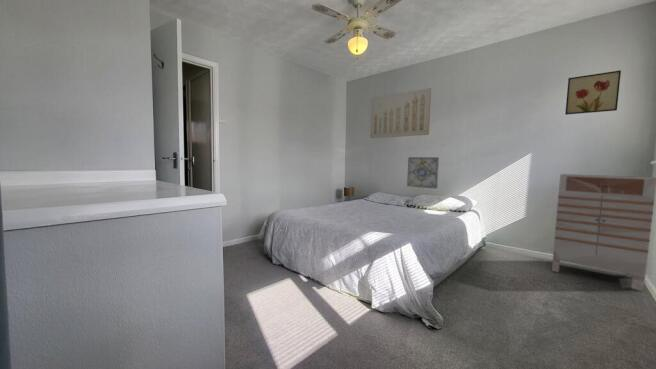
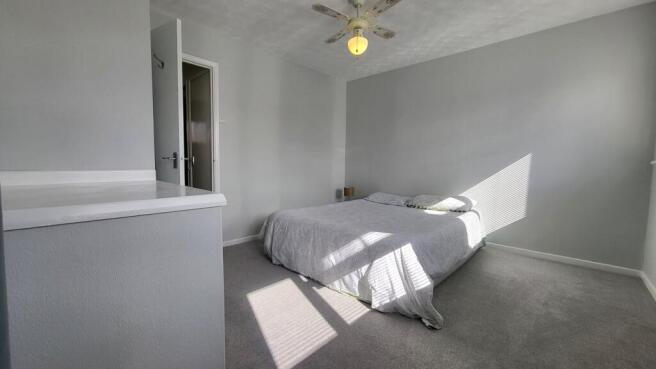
- wall art (422, 172)
- wall art (398, 115)
- wall art (591, 93)
- dresser (597, 225)
